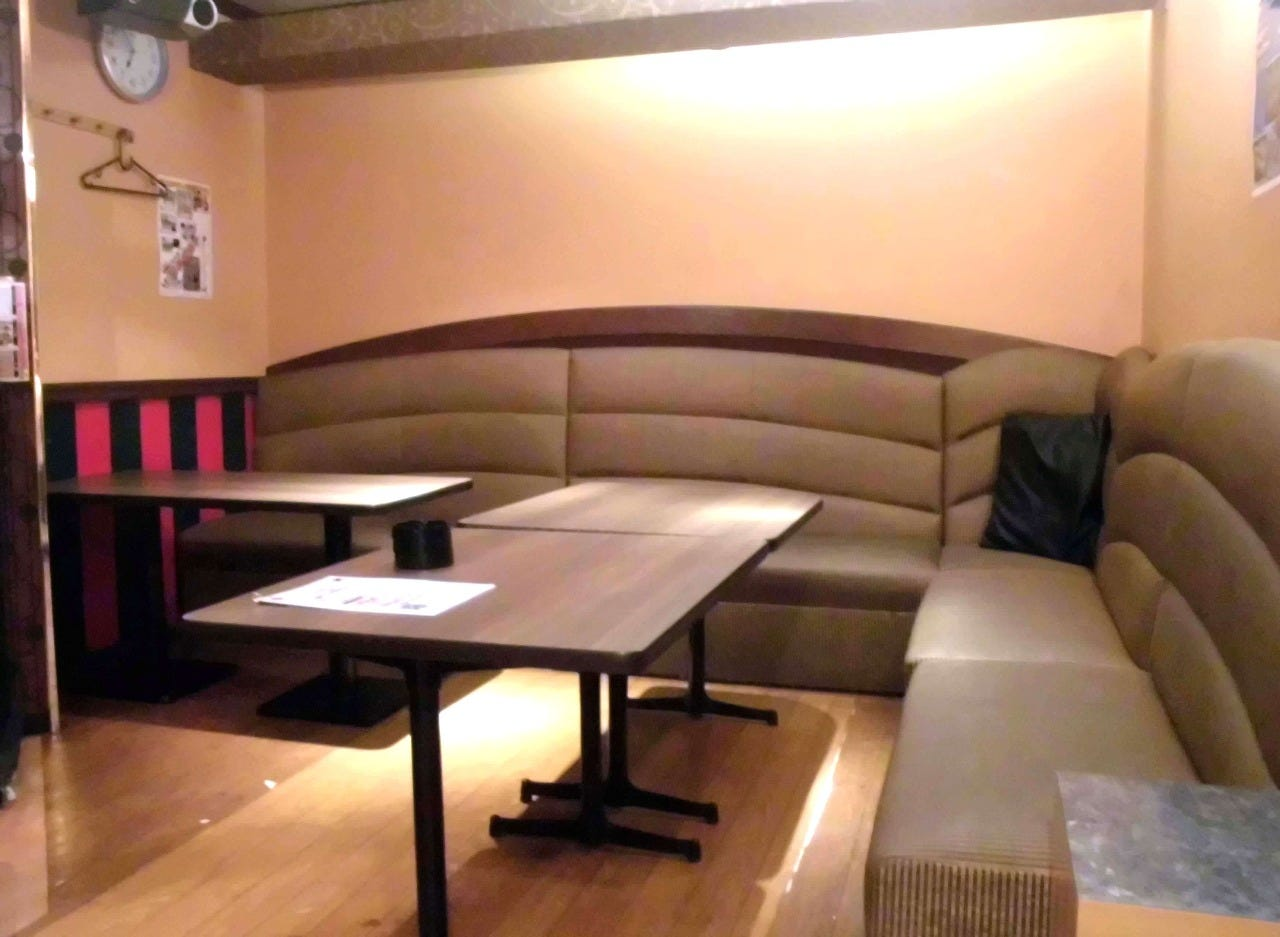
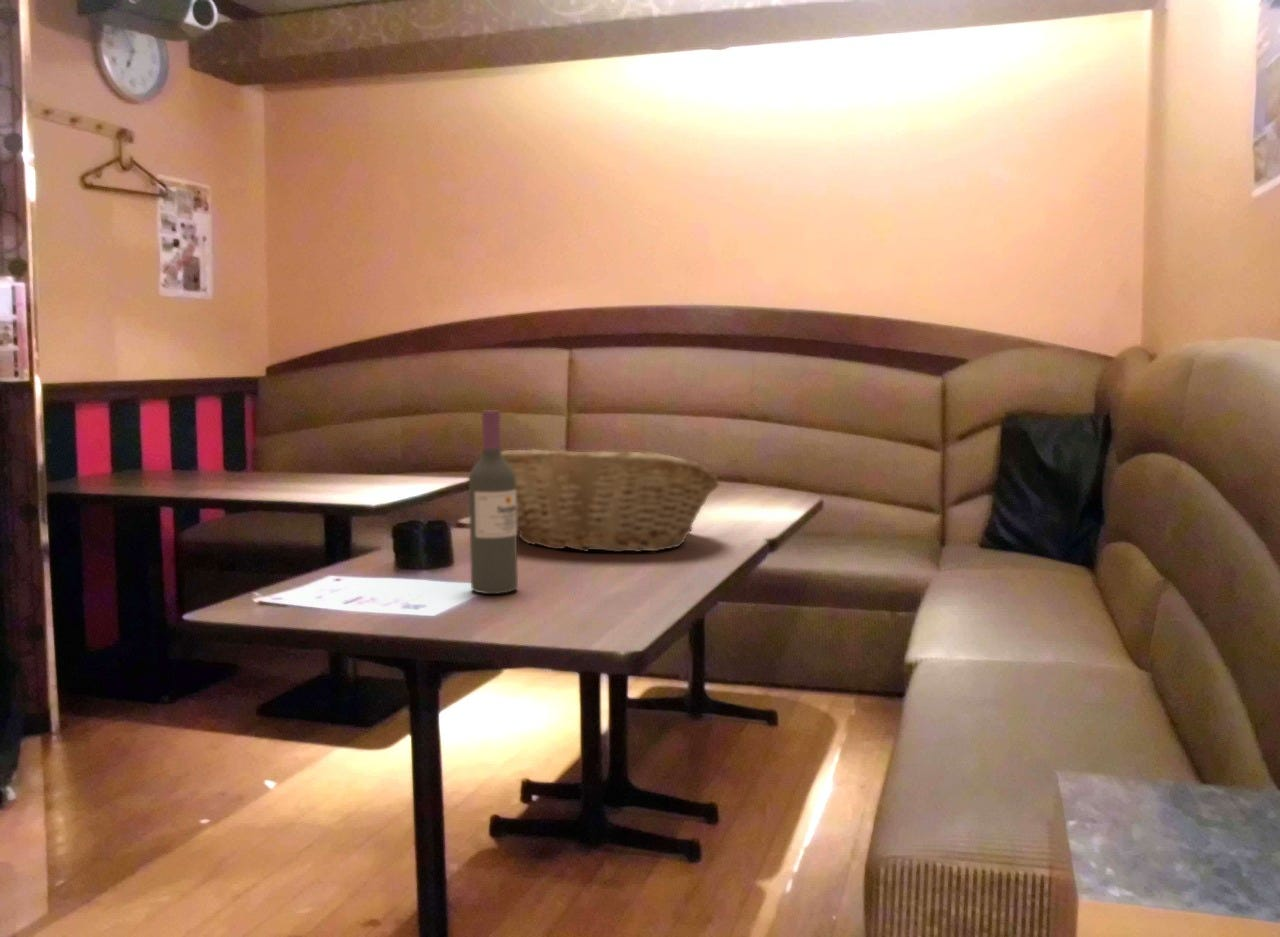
+ fruit basket (598, 493)
+ wine bottle (492, 501)
